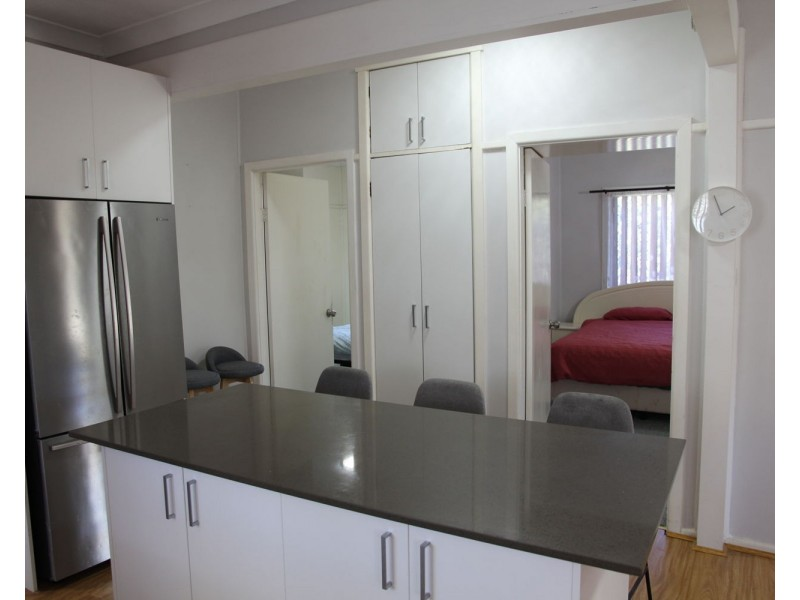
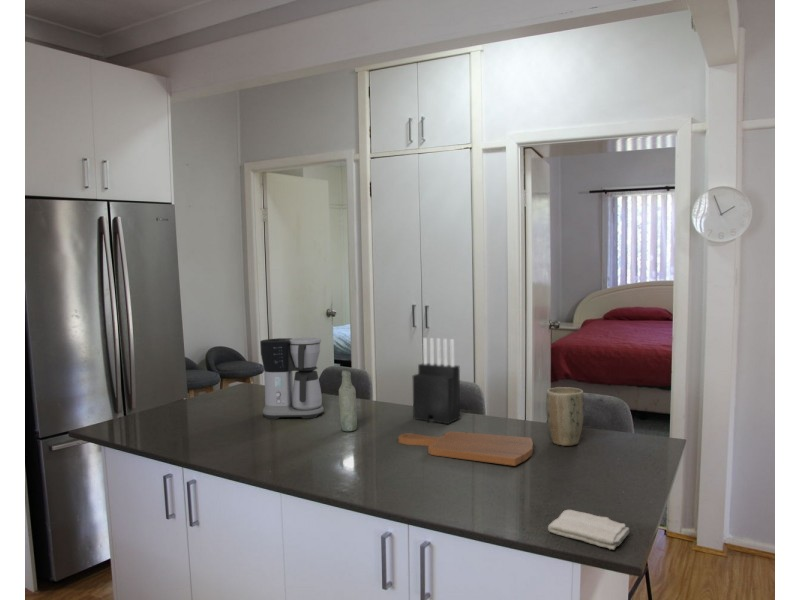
+ cutting board (473, 445)
+ knife block (434, 379)
+ washcloth (588, 527)
+ coffee maker (291, 377)
+ bottle (347, 399)
+ plant pot (565, 416)
